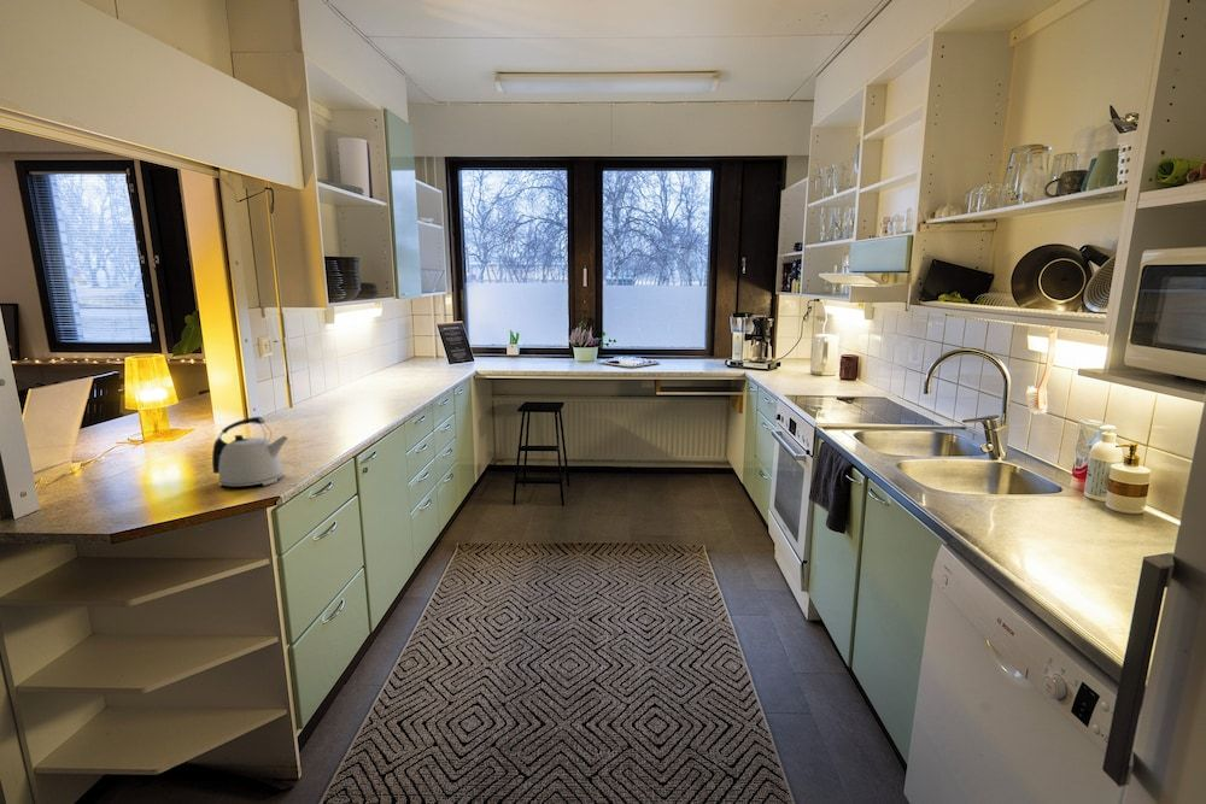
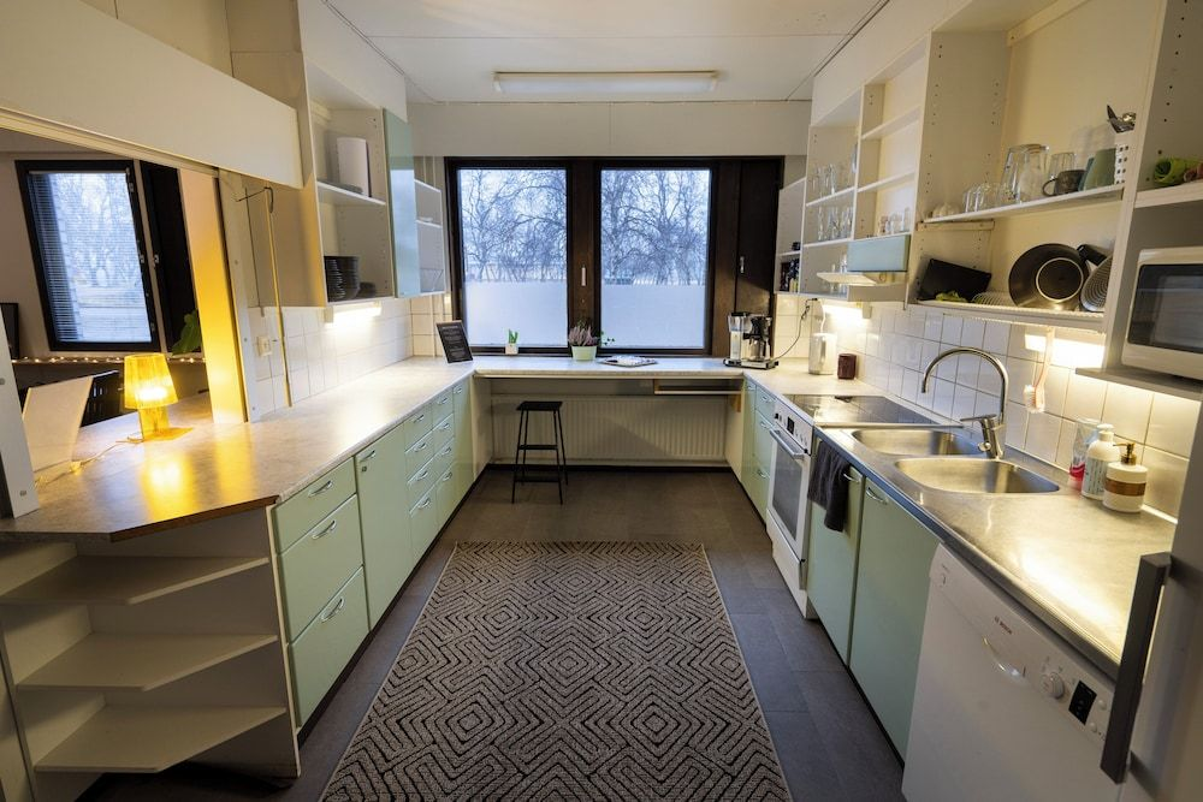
- kettle (250, 448)
